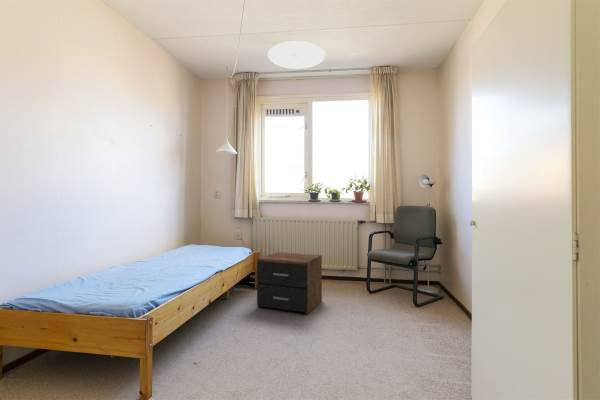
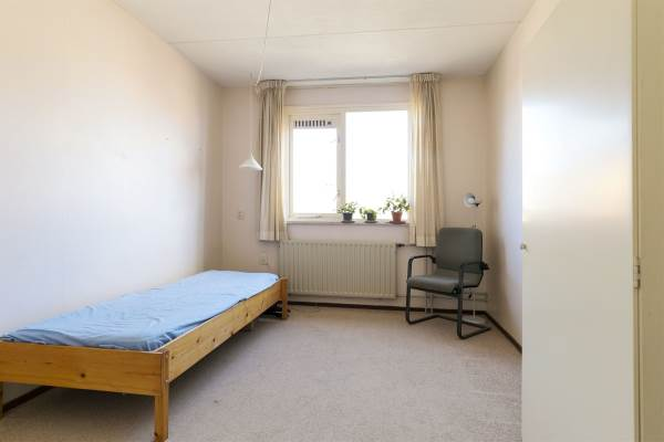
- ceiling light (296, 53)
- nightstand (290, 280)
